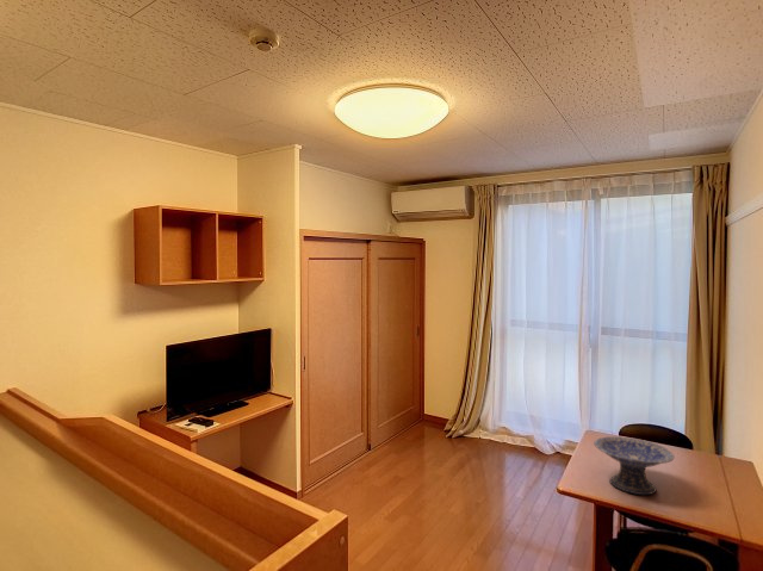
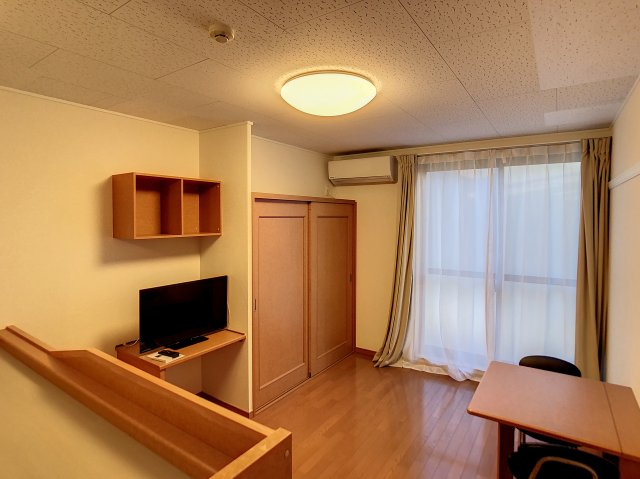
- decorative bowl (632, 466)
